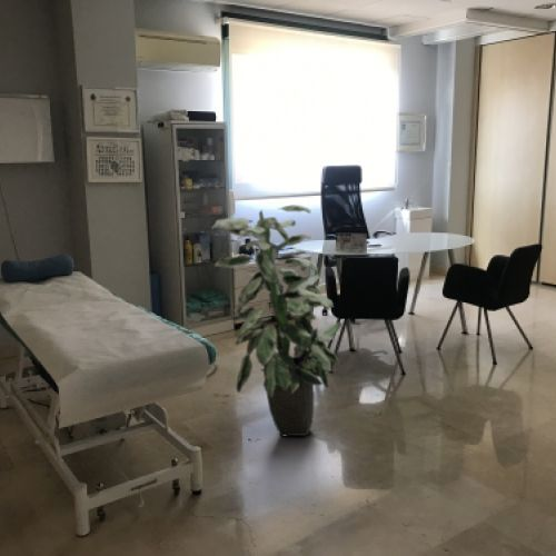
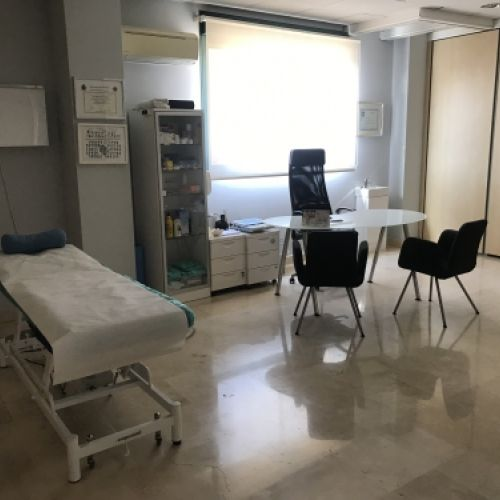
- indoor plant (281, 324)
